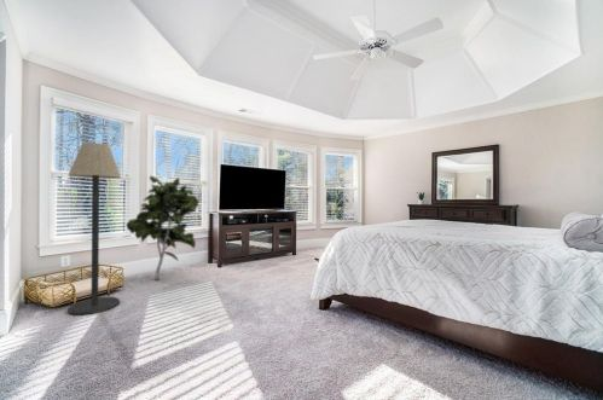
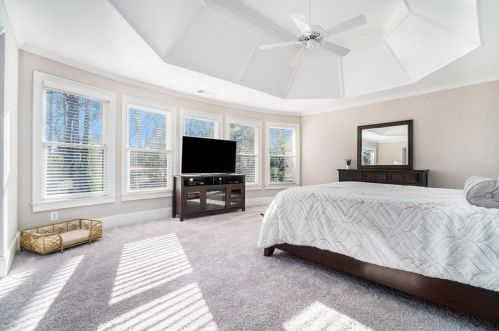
- floor lamp (94, 225)
- indoor plant (162, 227)
